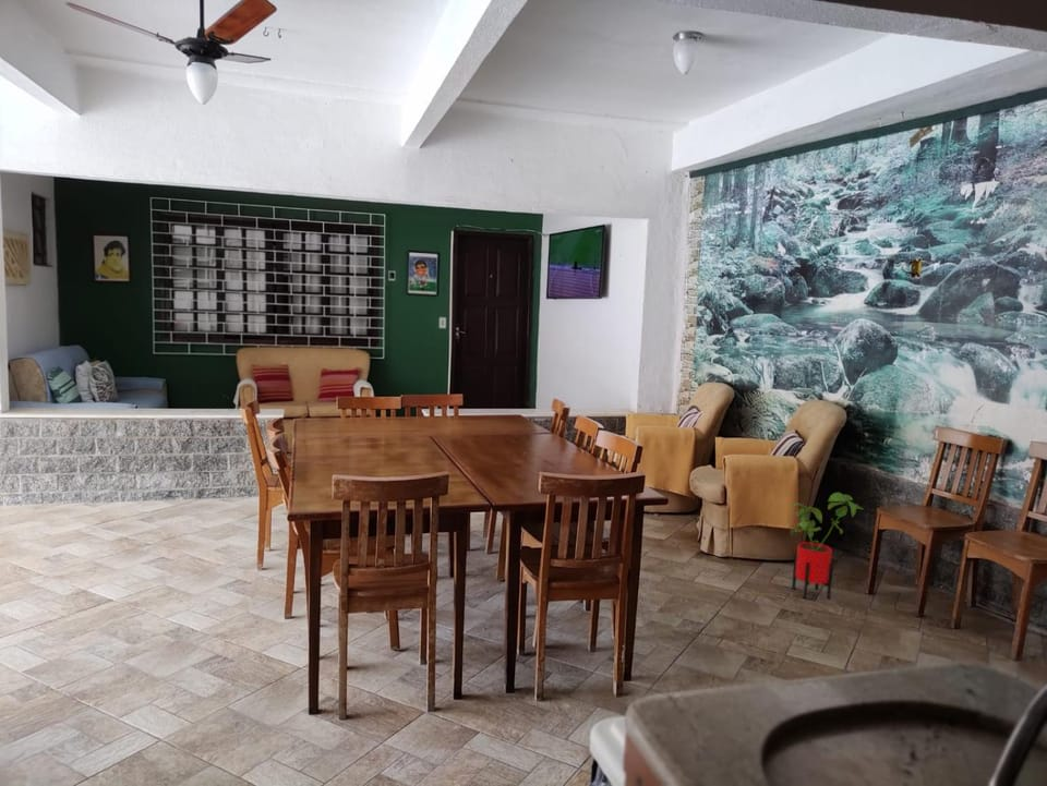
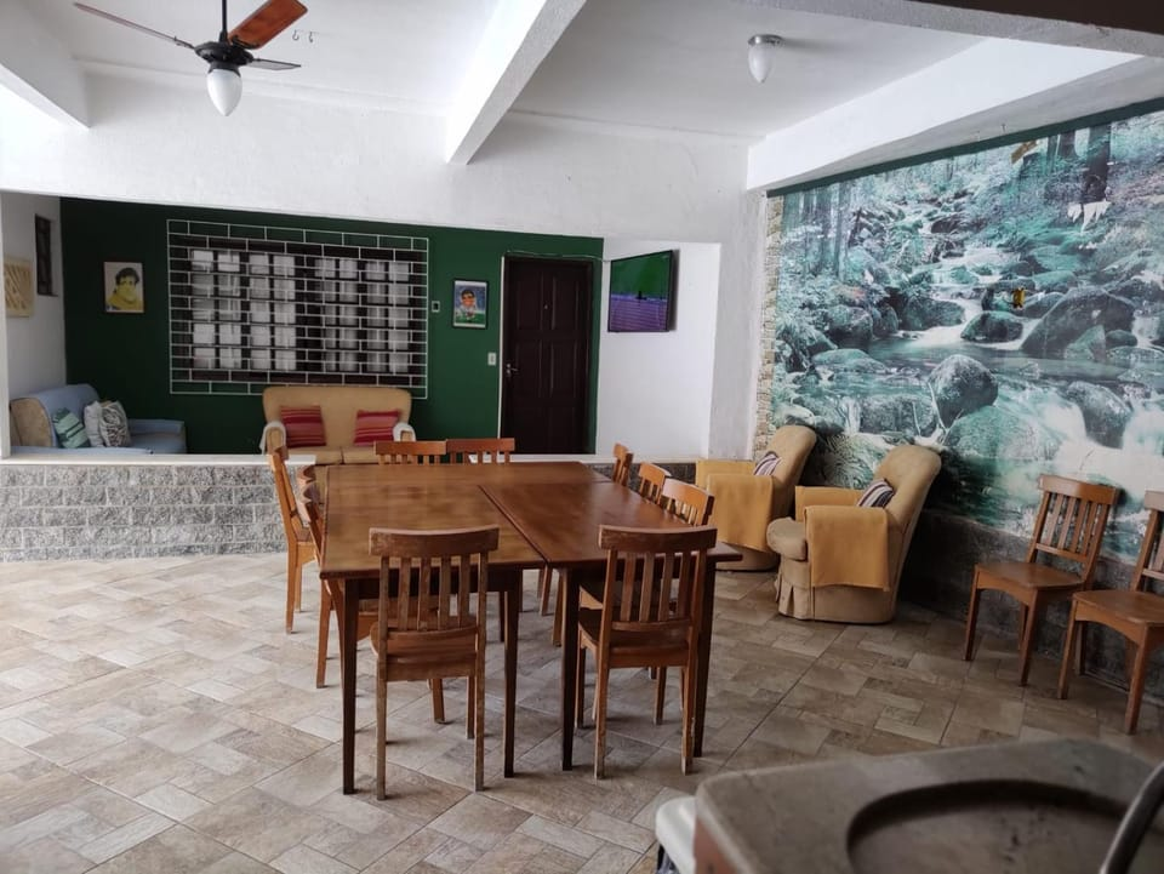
- house plant (817, 542)
